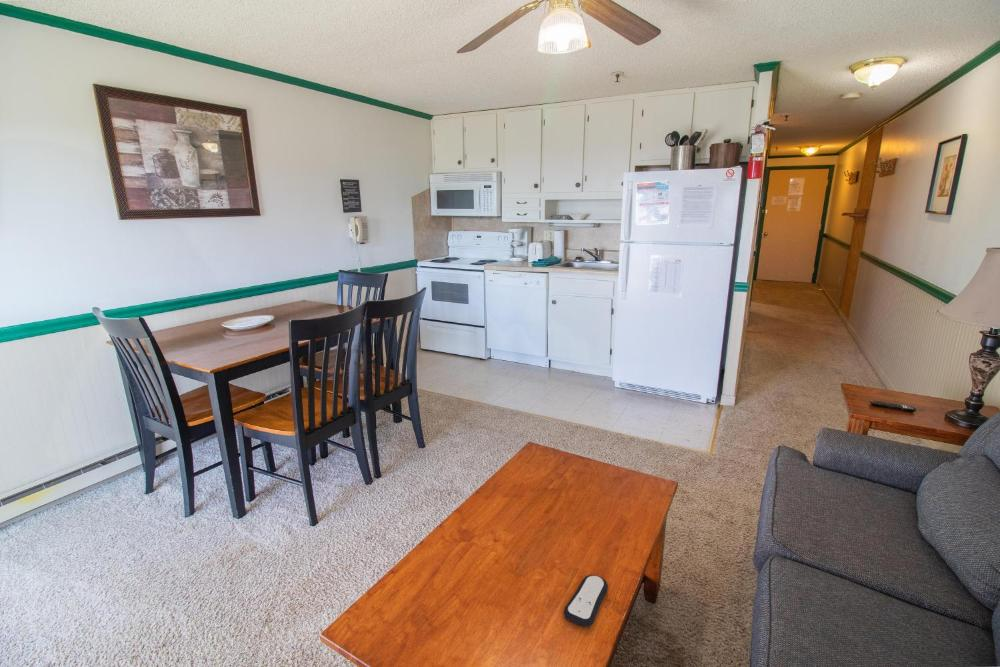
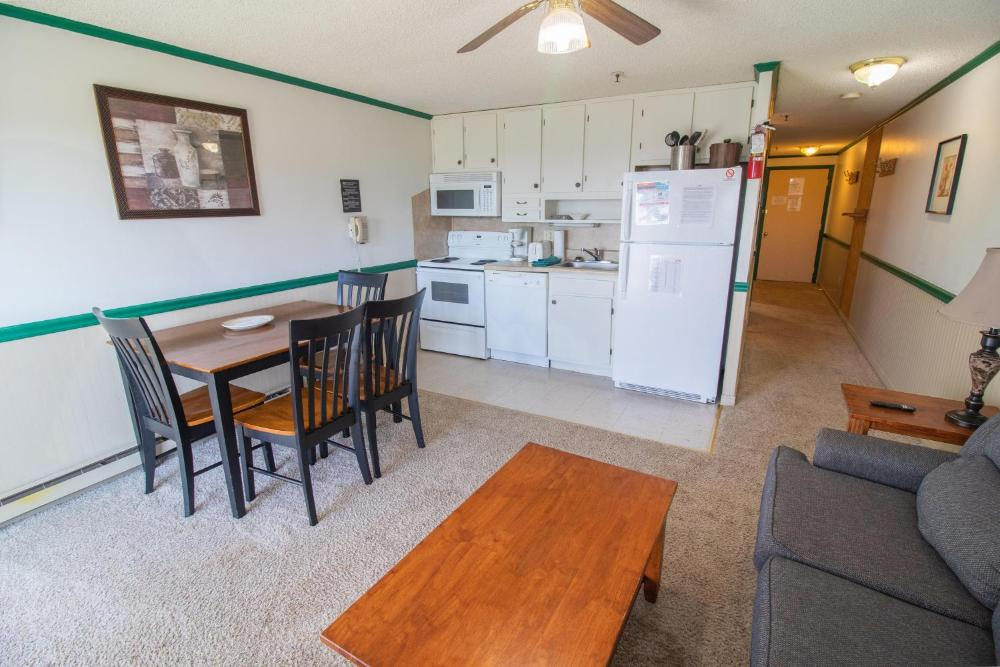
- remote control (587, 598)
